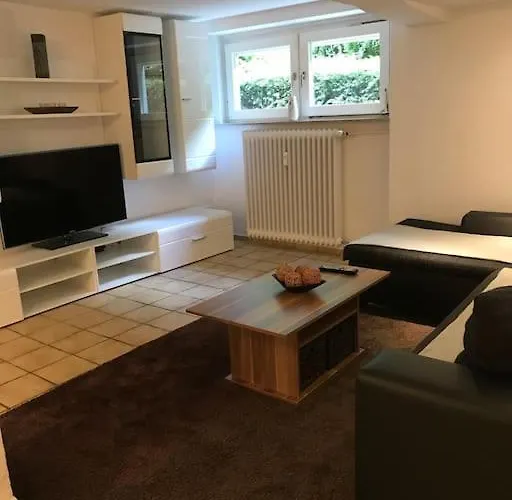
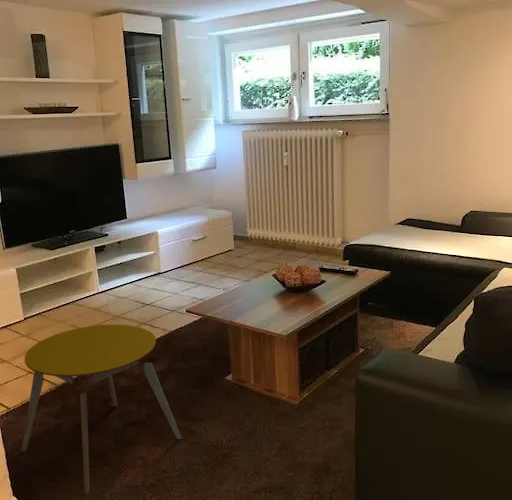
+ stool (86, 396)
